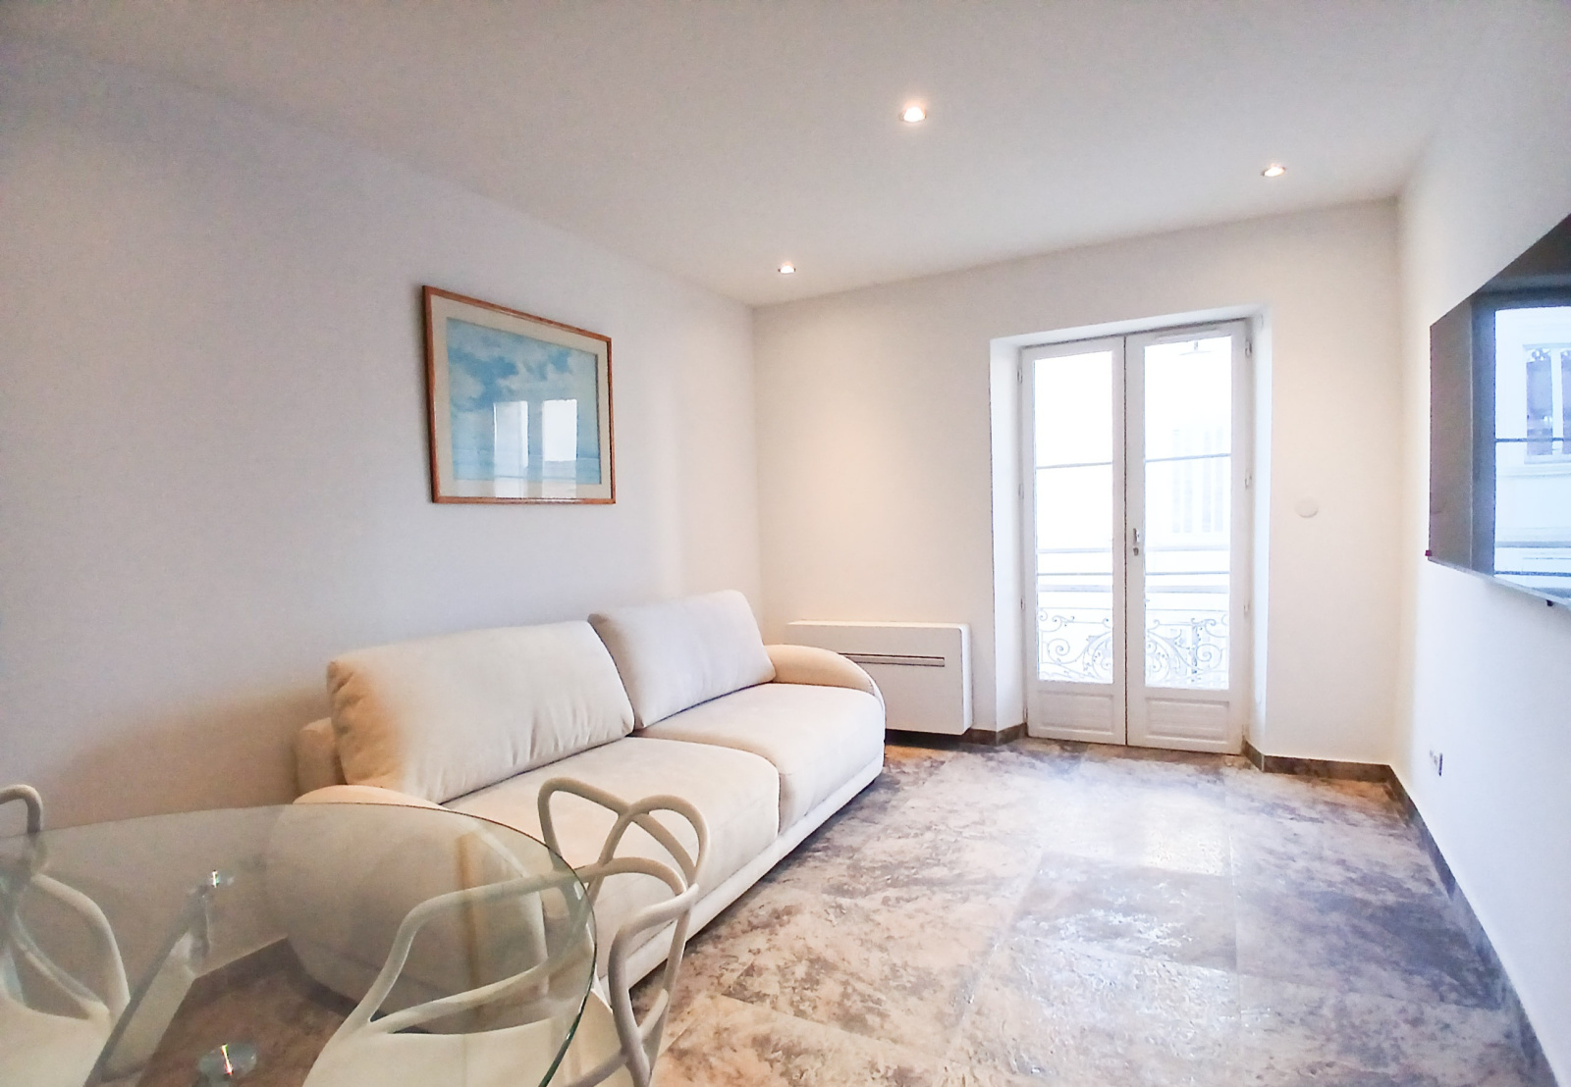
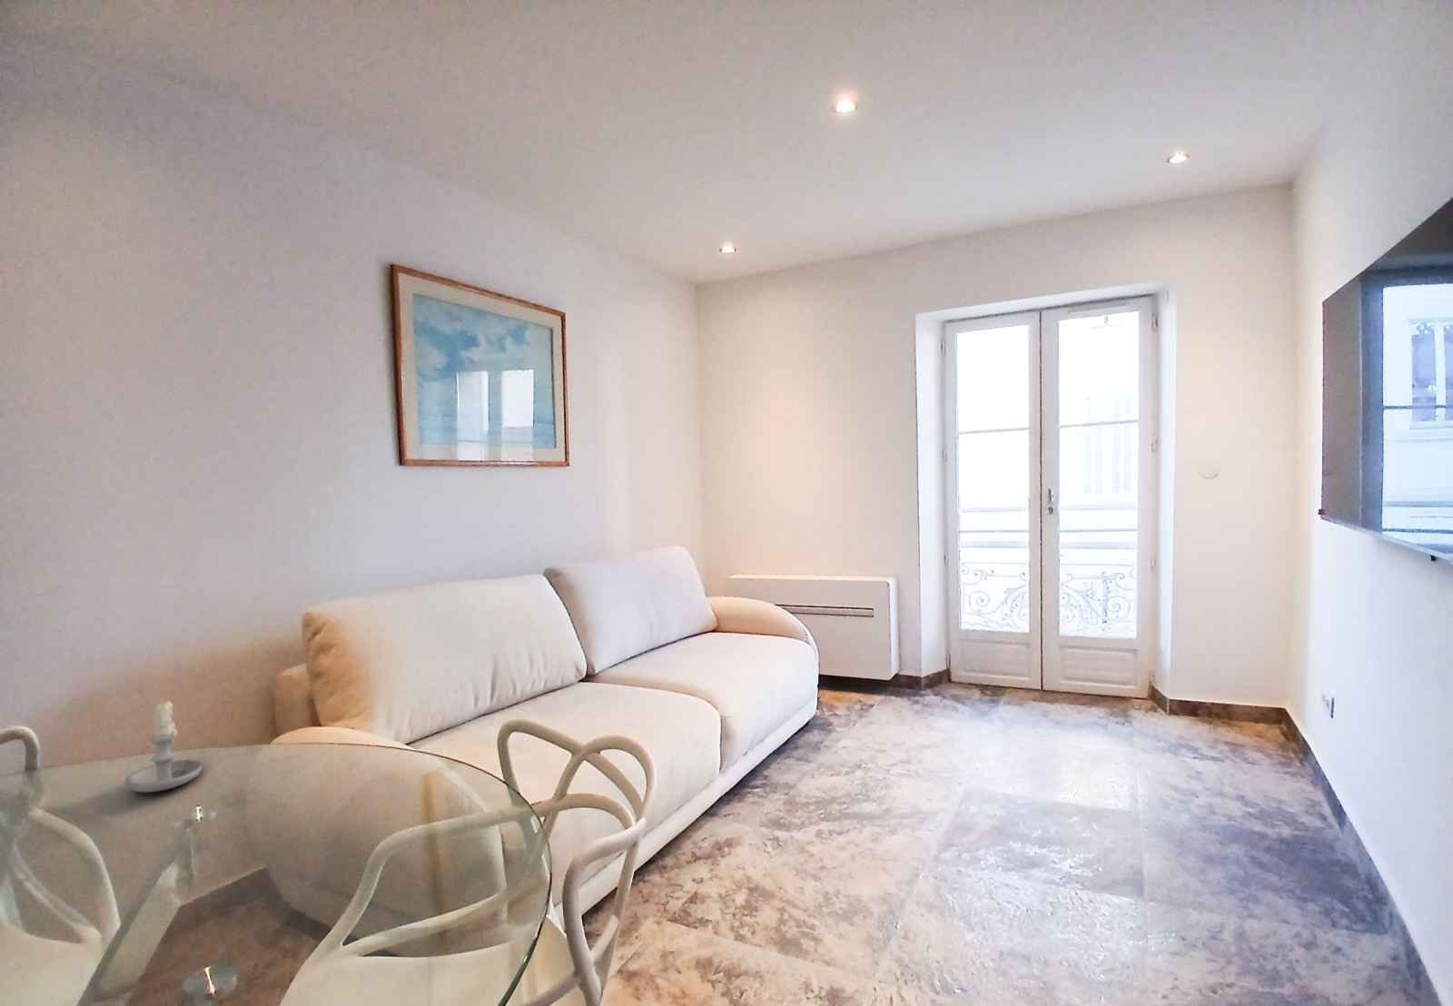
+ candle (162, 742)
